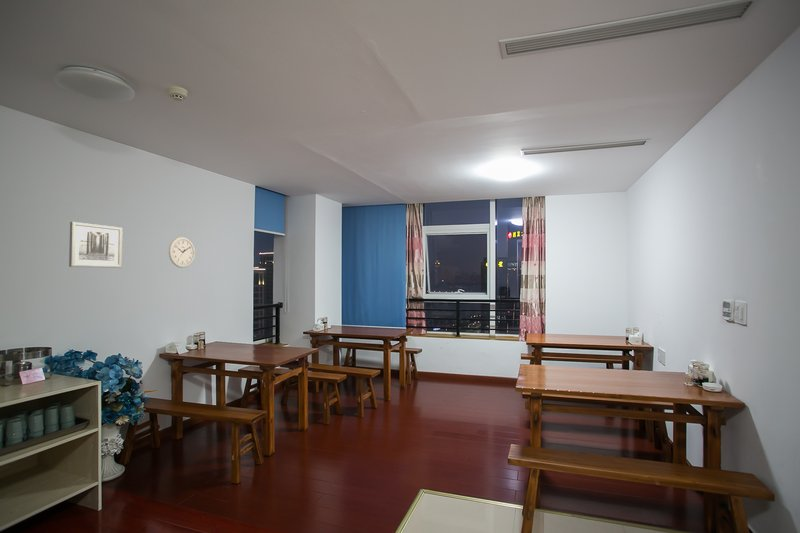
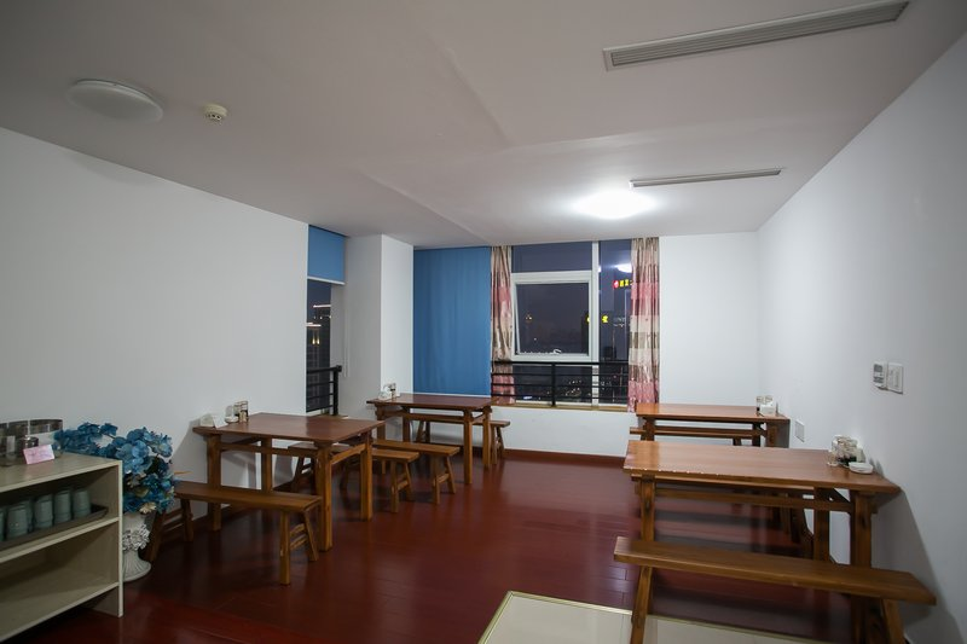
- wall art (97, 246)
- wall clock (182, 252)
